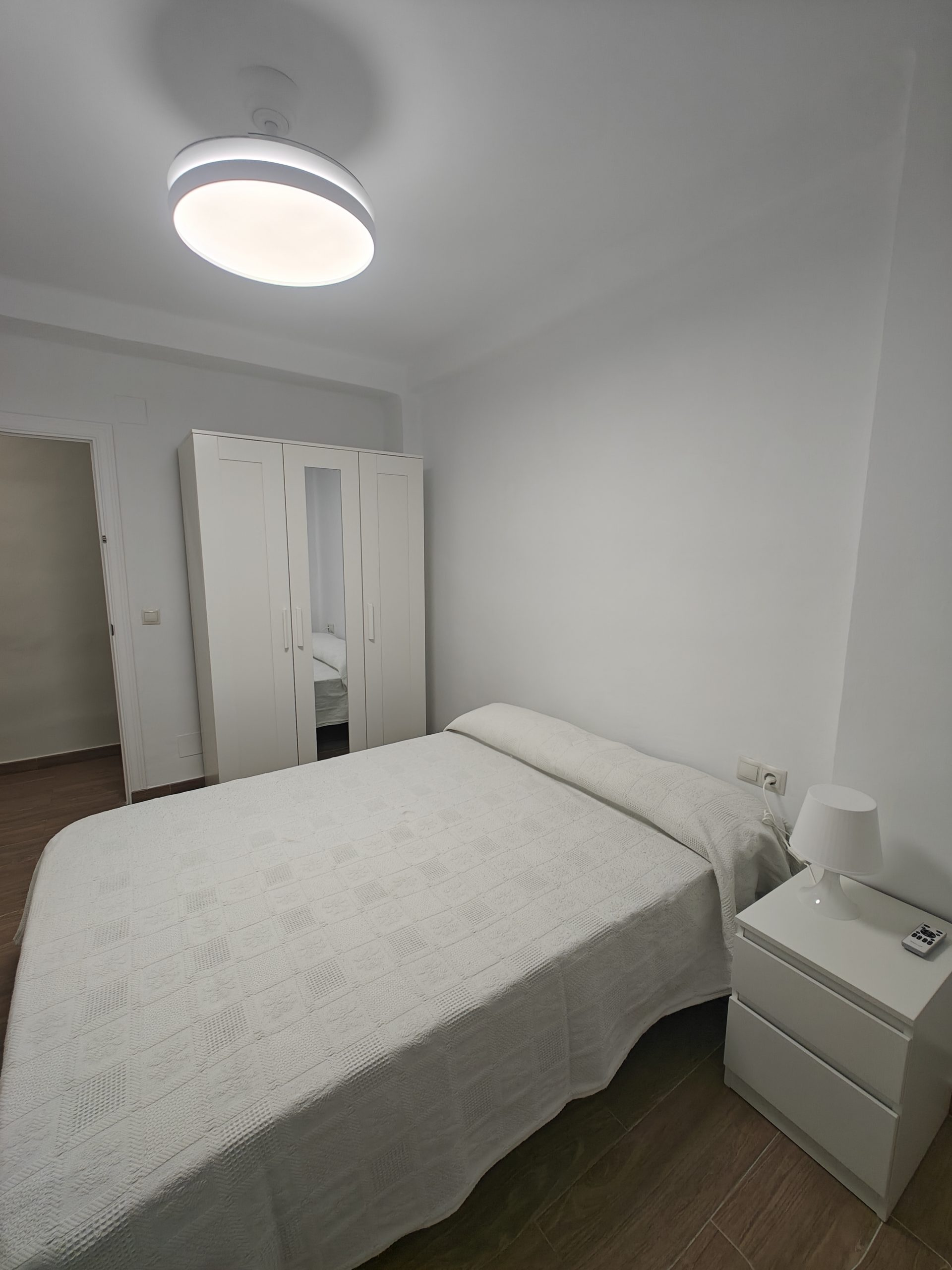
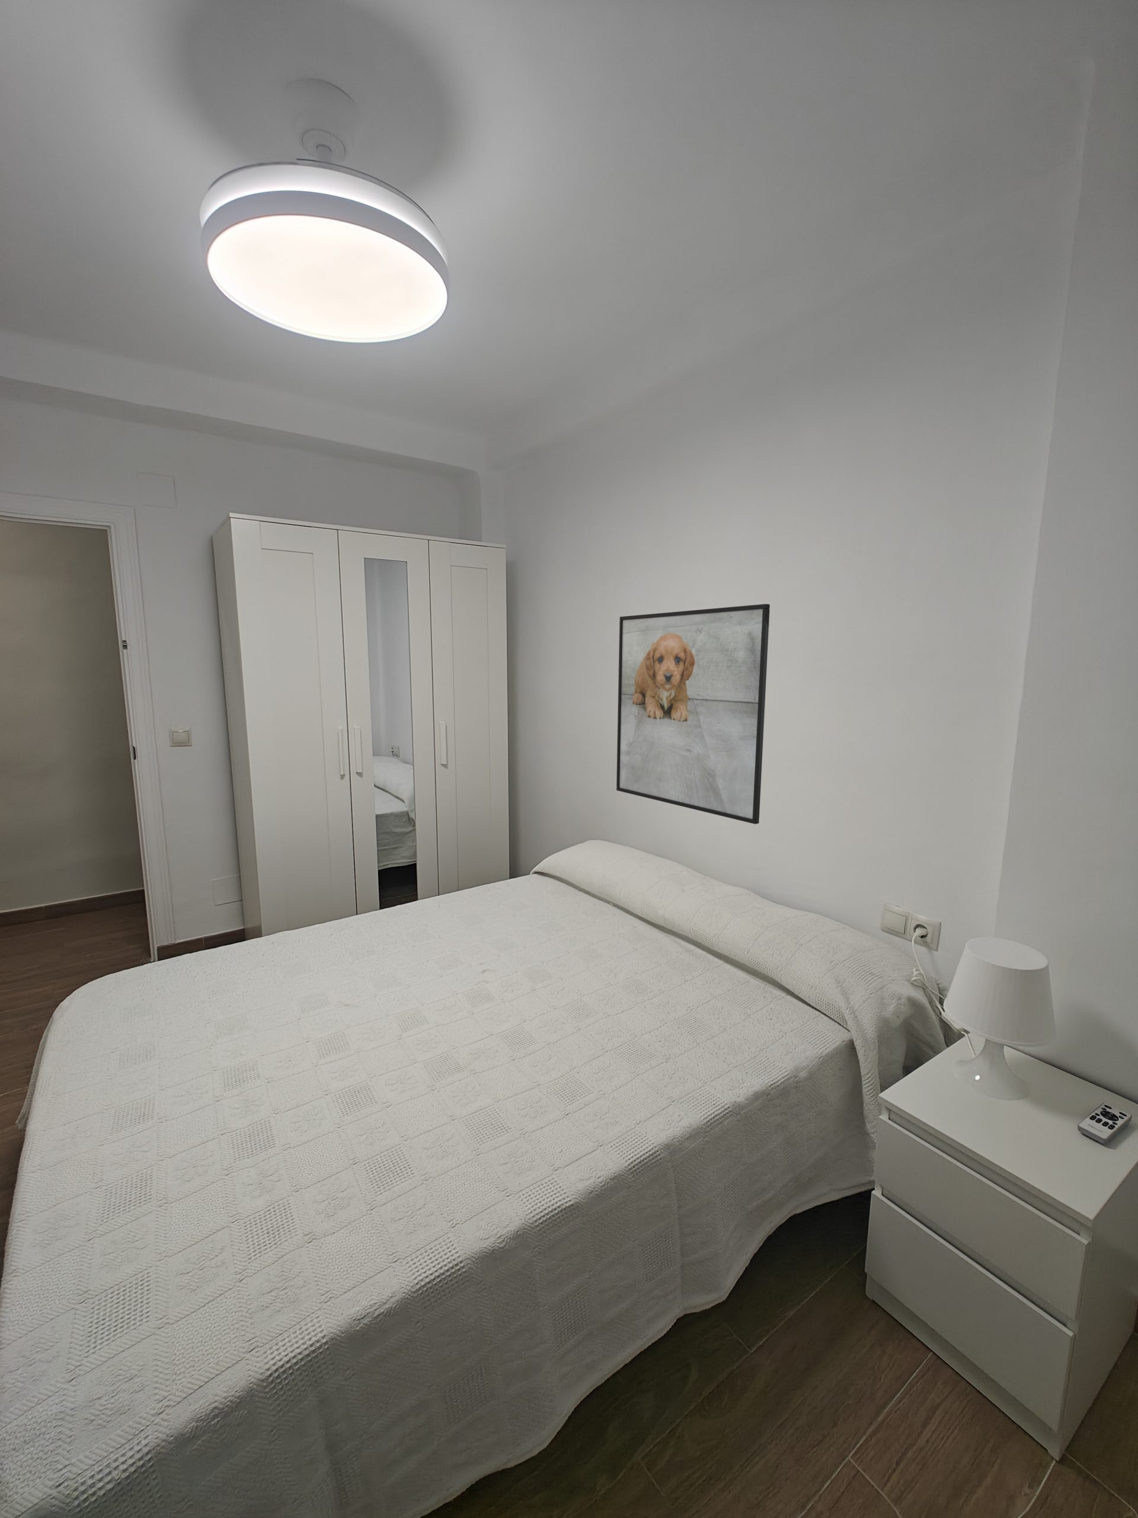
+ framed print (683, 710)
